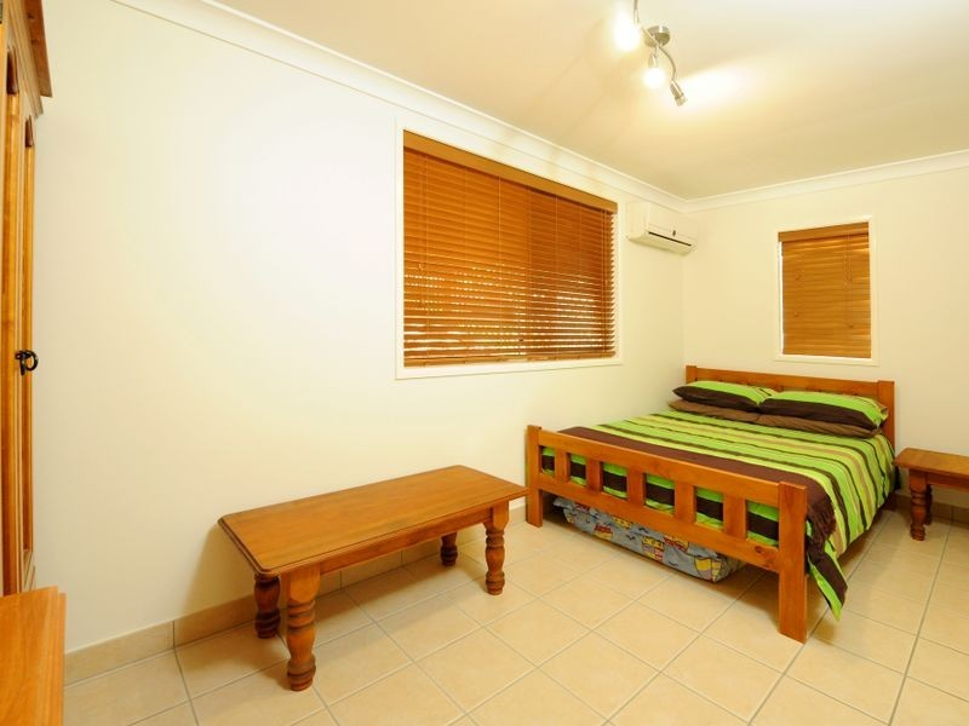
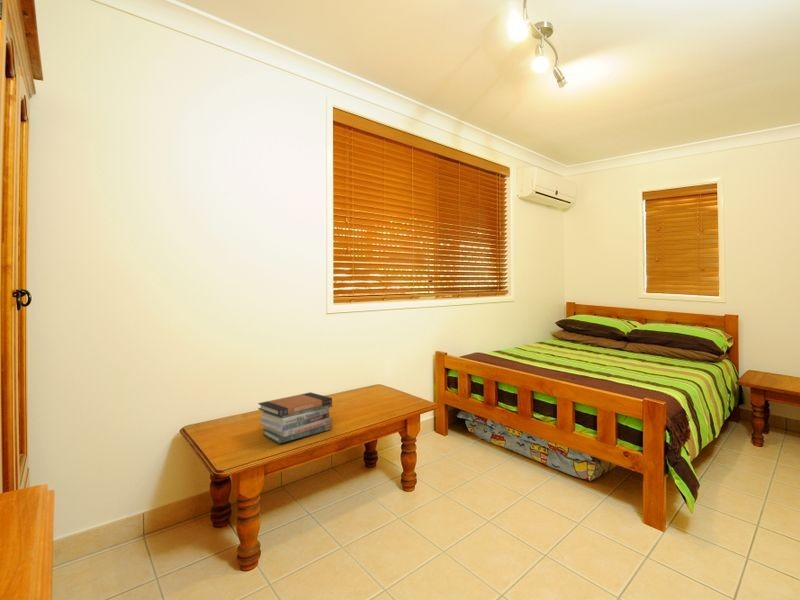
+ book stack (296, 416)
